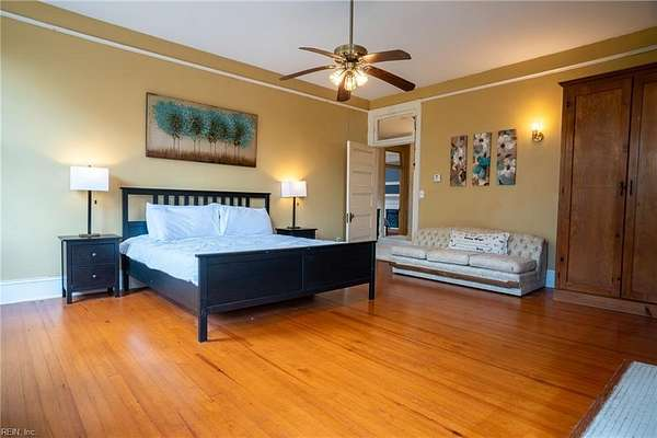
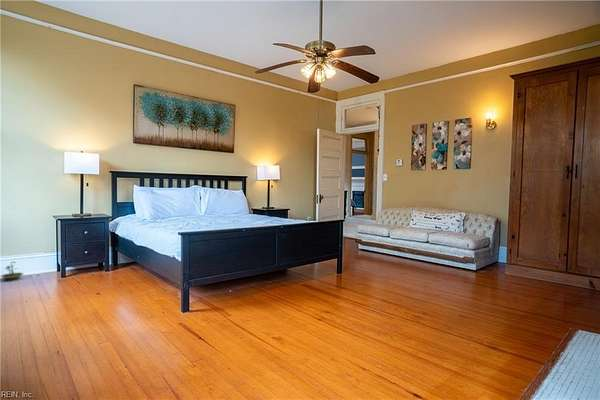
+ terrarium (11, 265)
